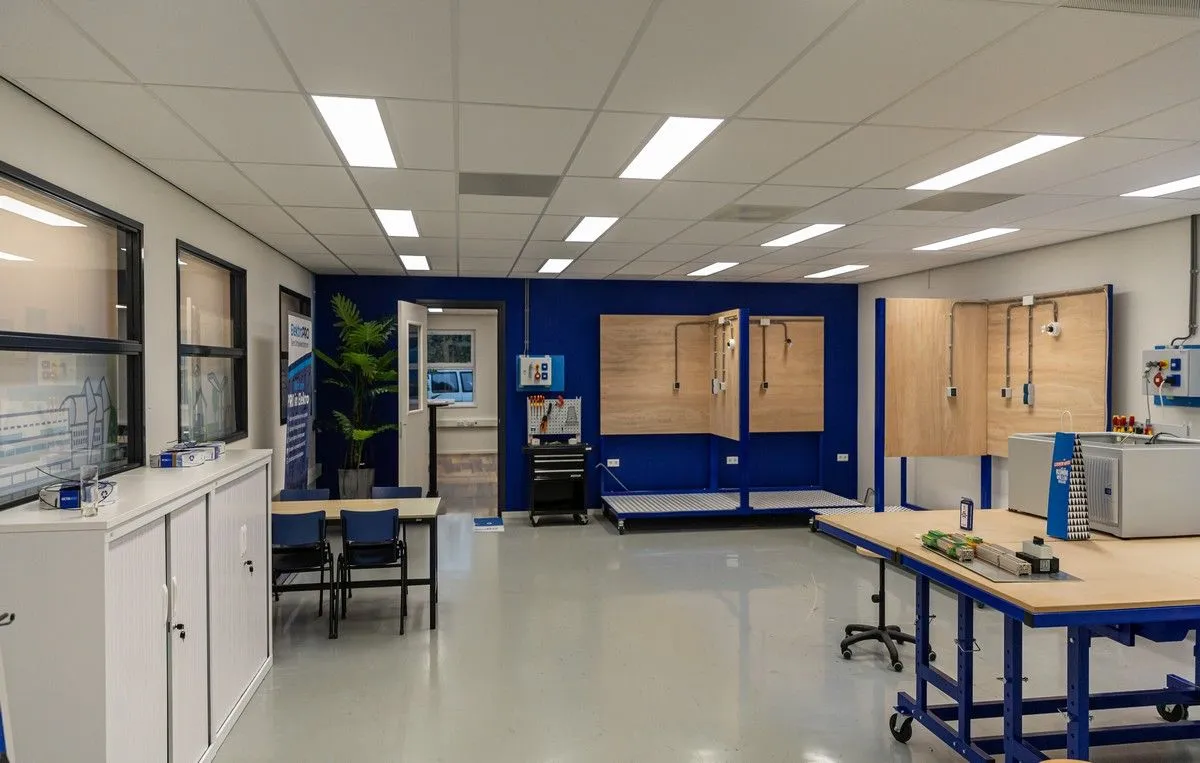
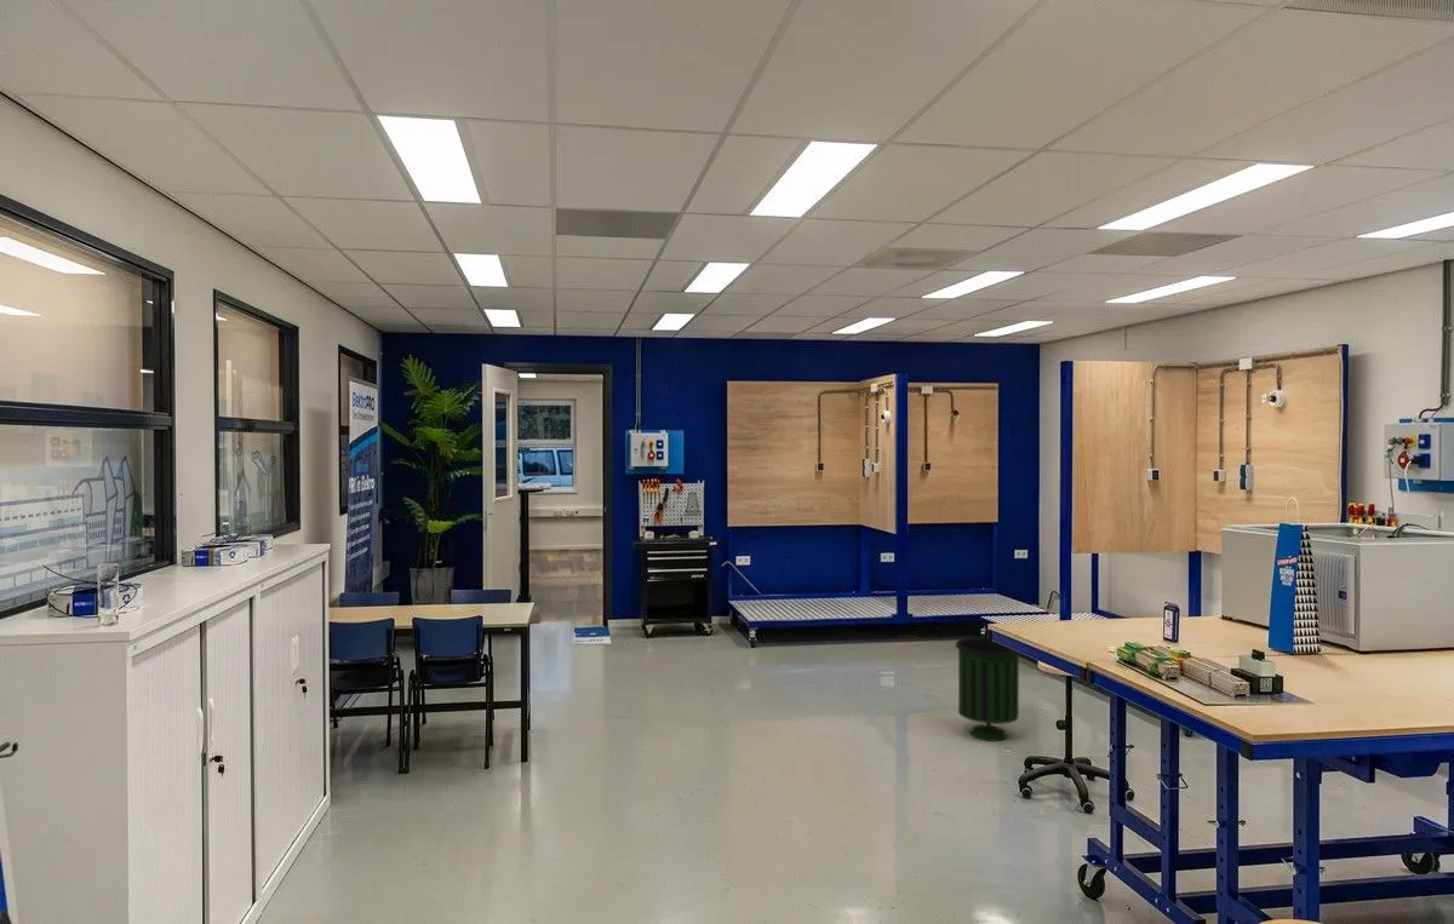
+ trash can (988, 689)
